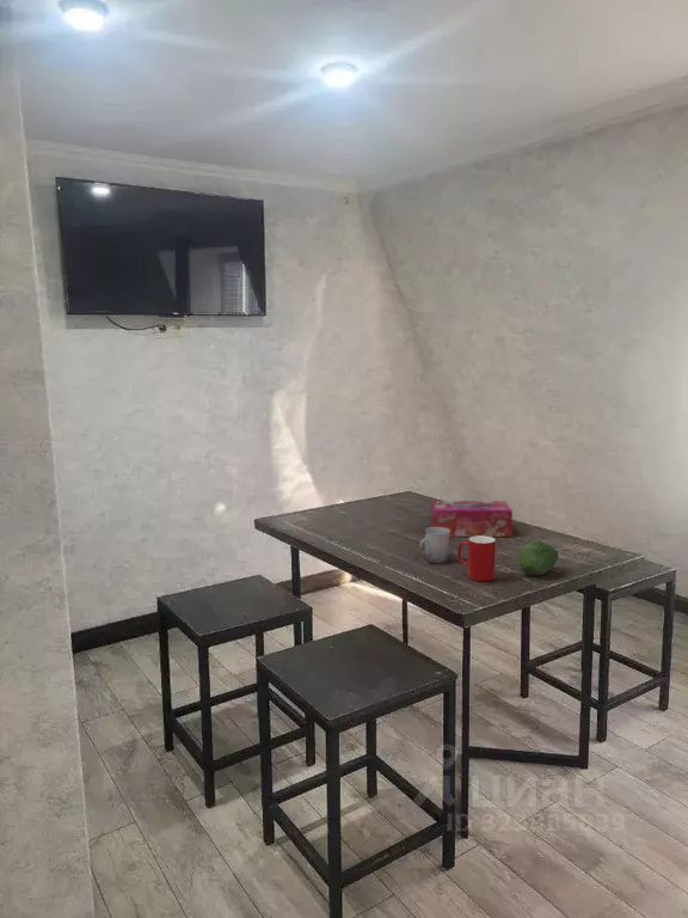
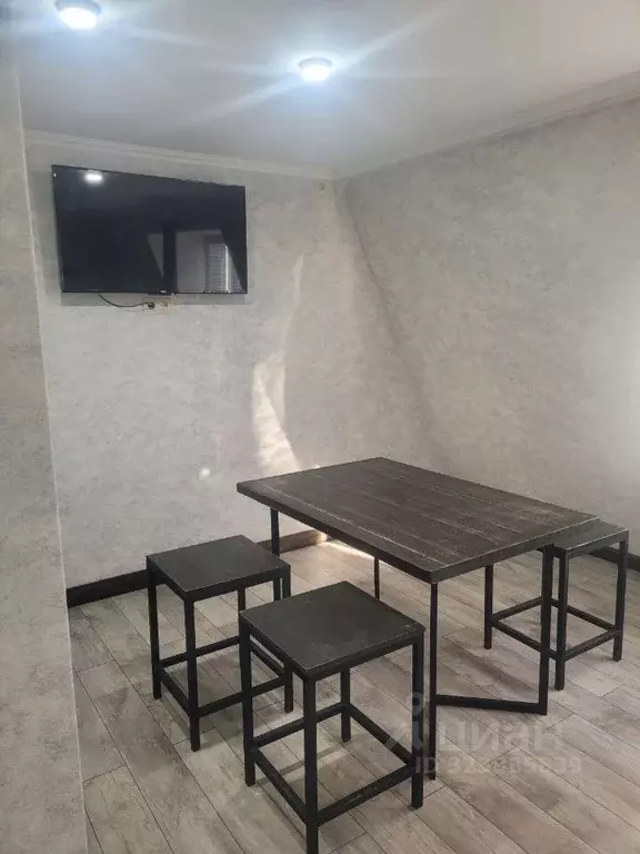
- cup (432, 546)
- tissue box (469, 518)
- cup (477, 557)
- fruit (539, 557)
